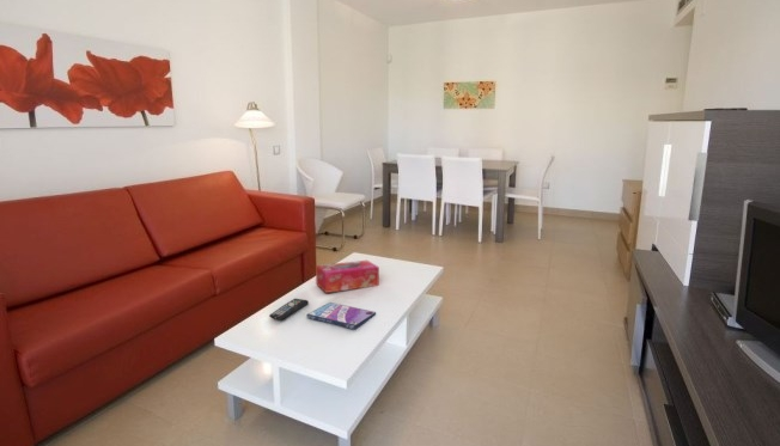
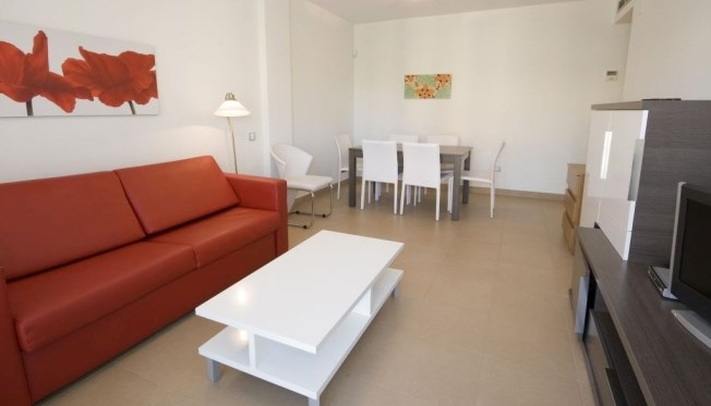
- tissue box (347, 275)
- video game case (341, 314)
- remote control (290, 307)
